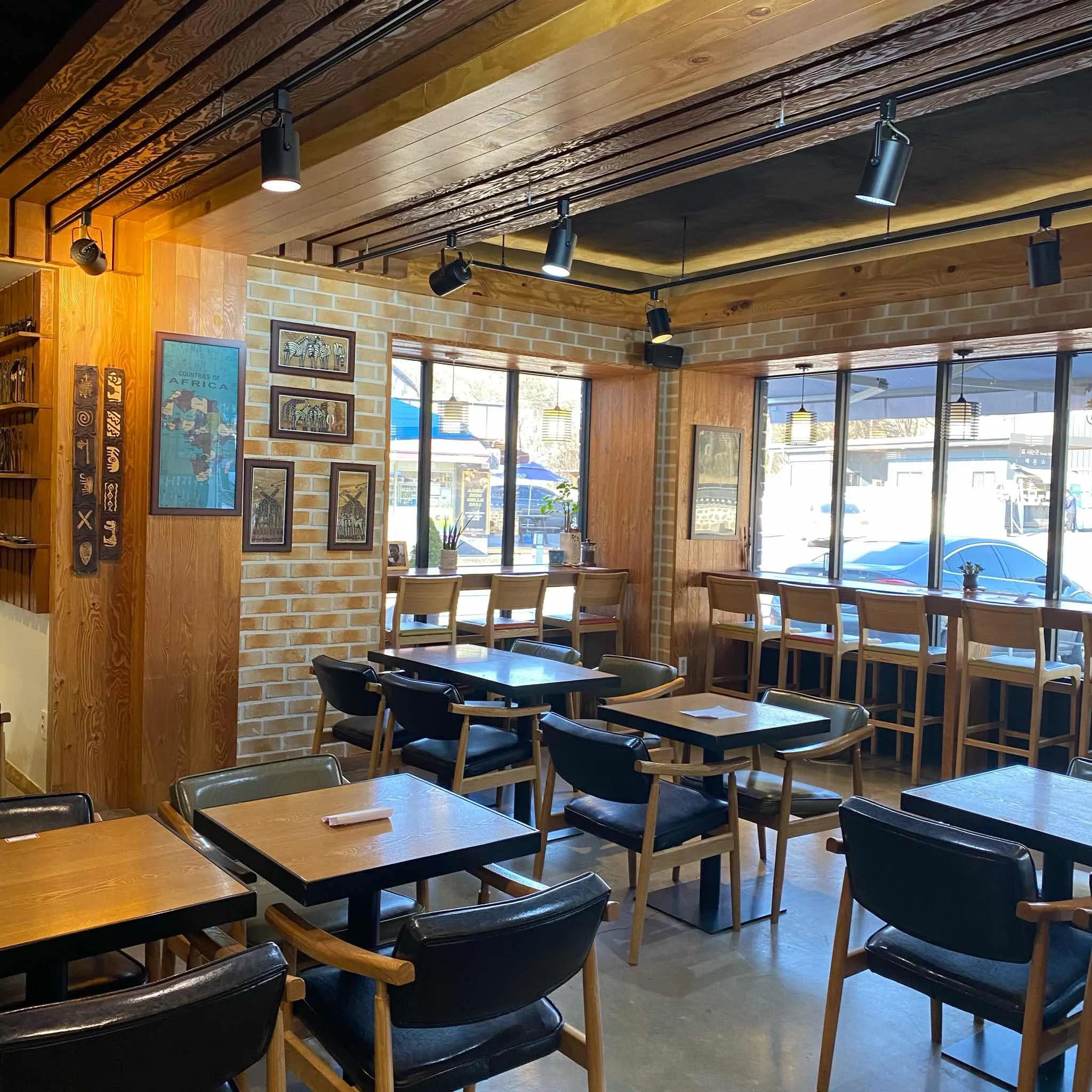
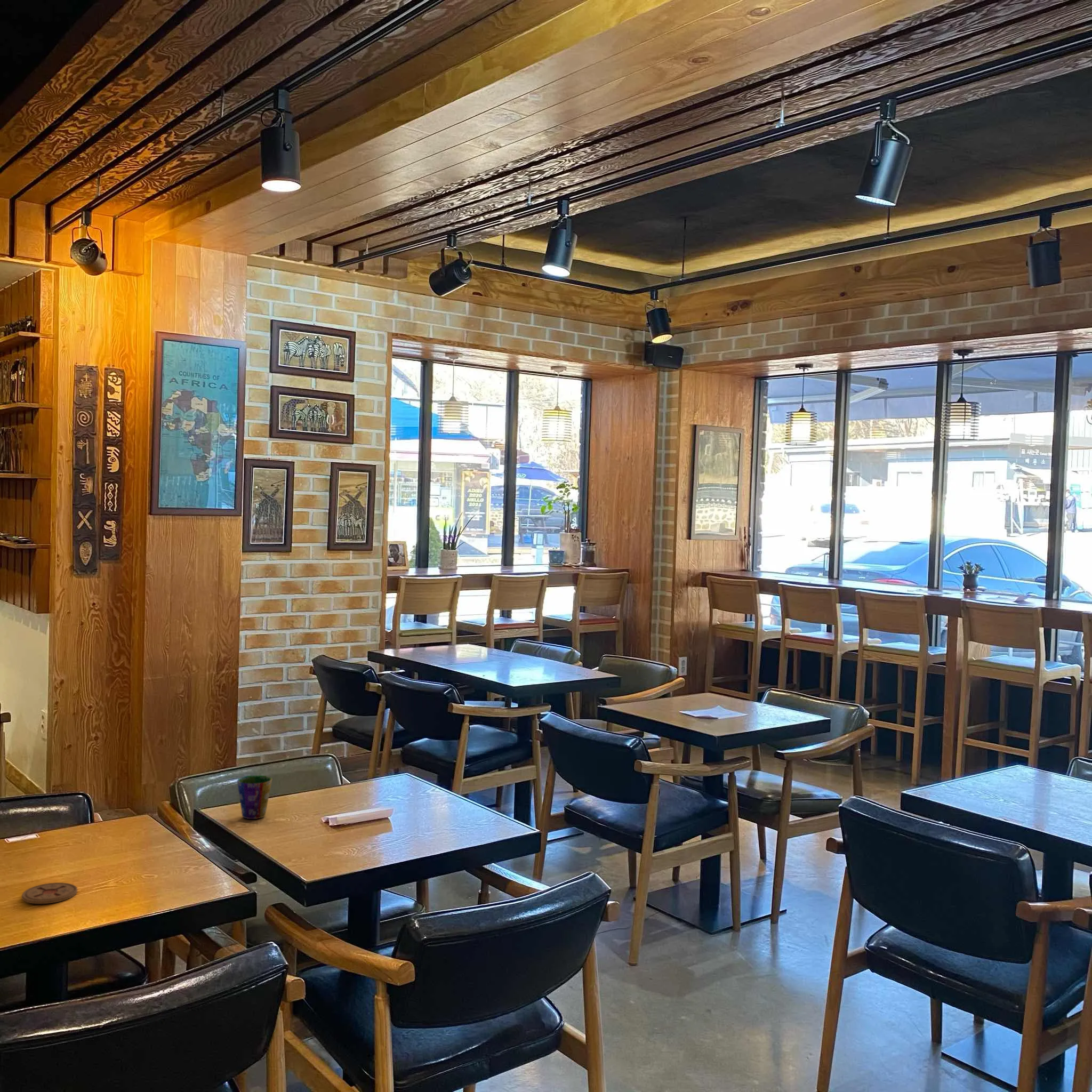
+ cup (255, 799)
+ coaster (50, 893)
